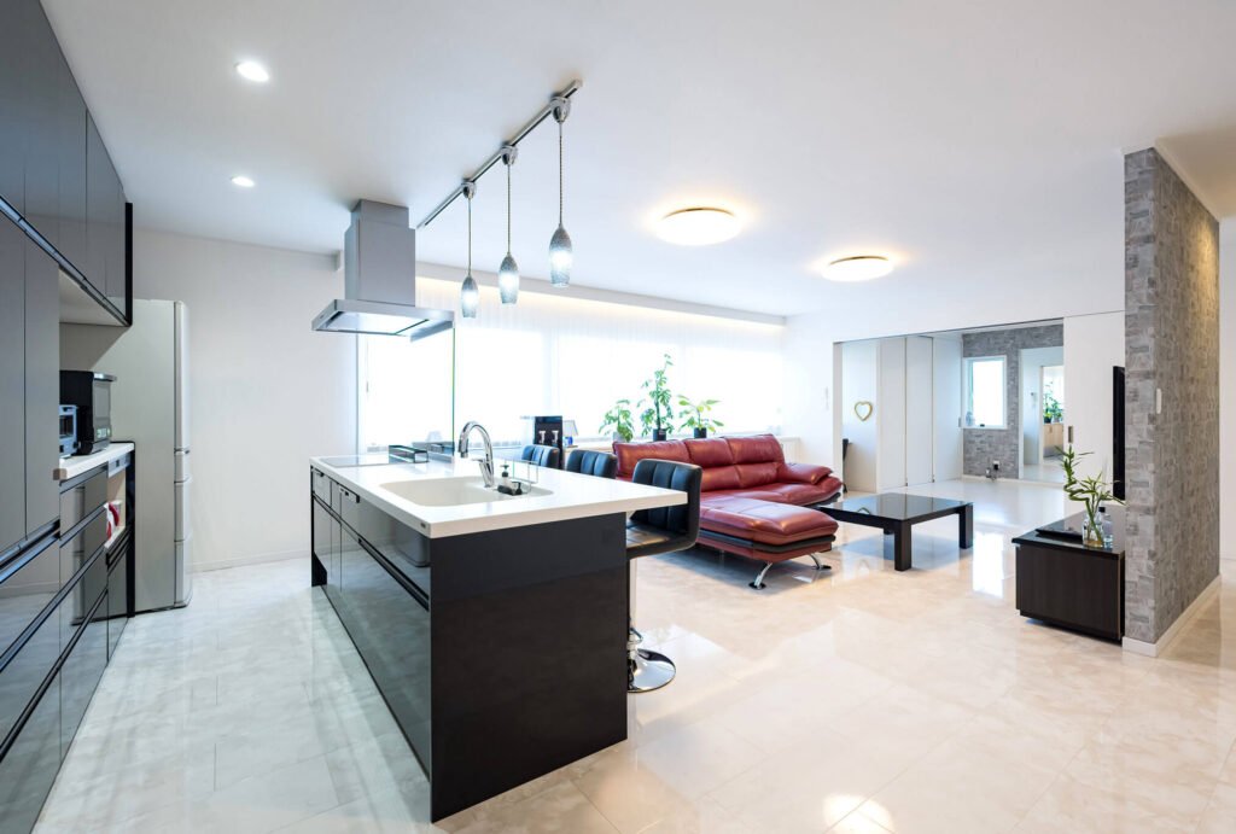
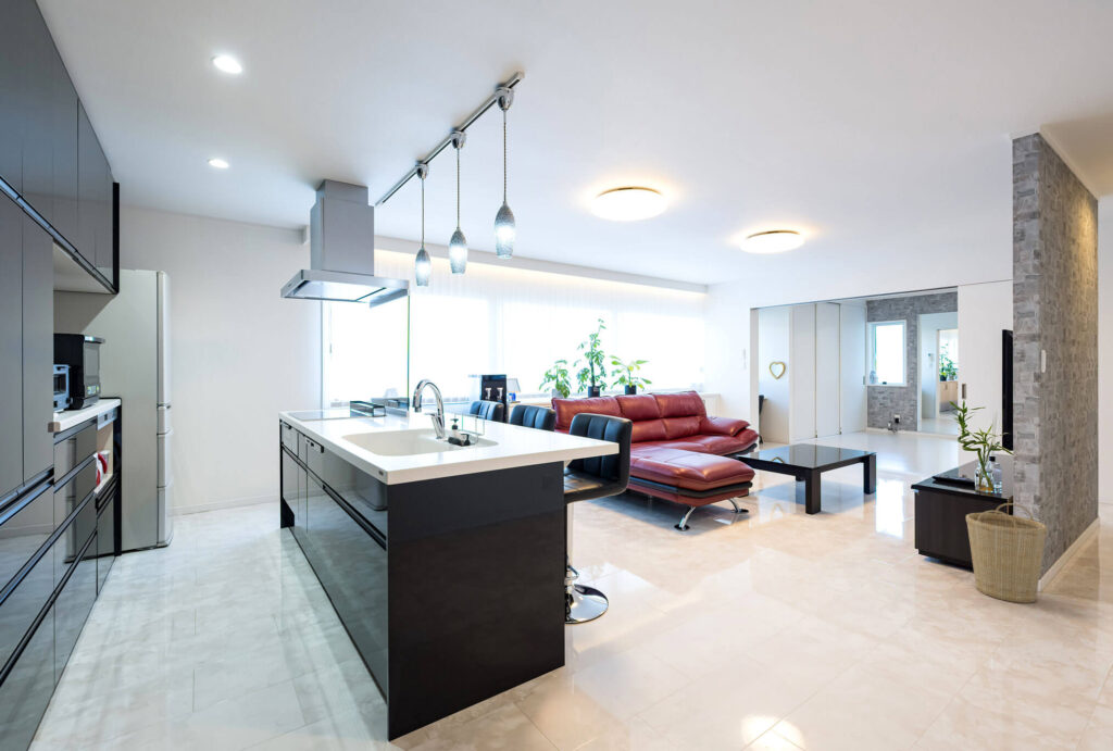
+ basket (1004, 549)
